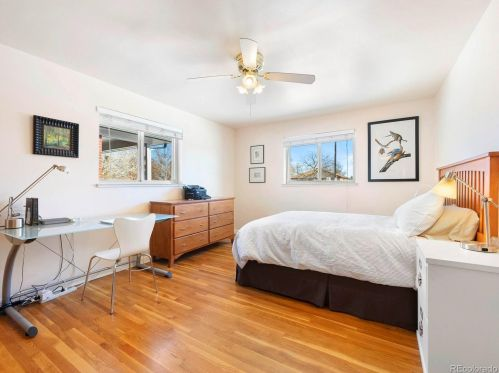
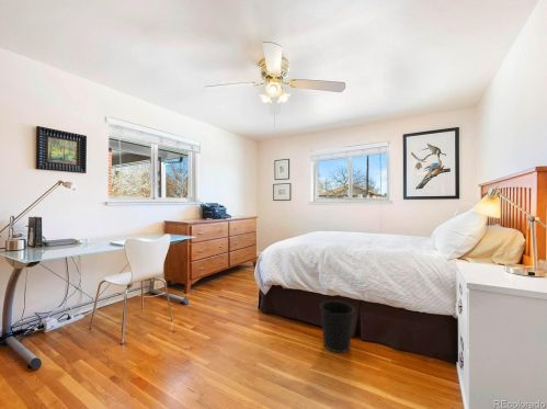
+ wastebasket (337, 326)
